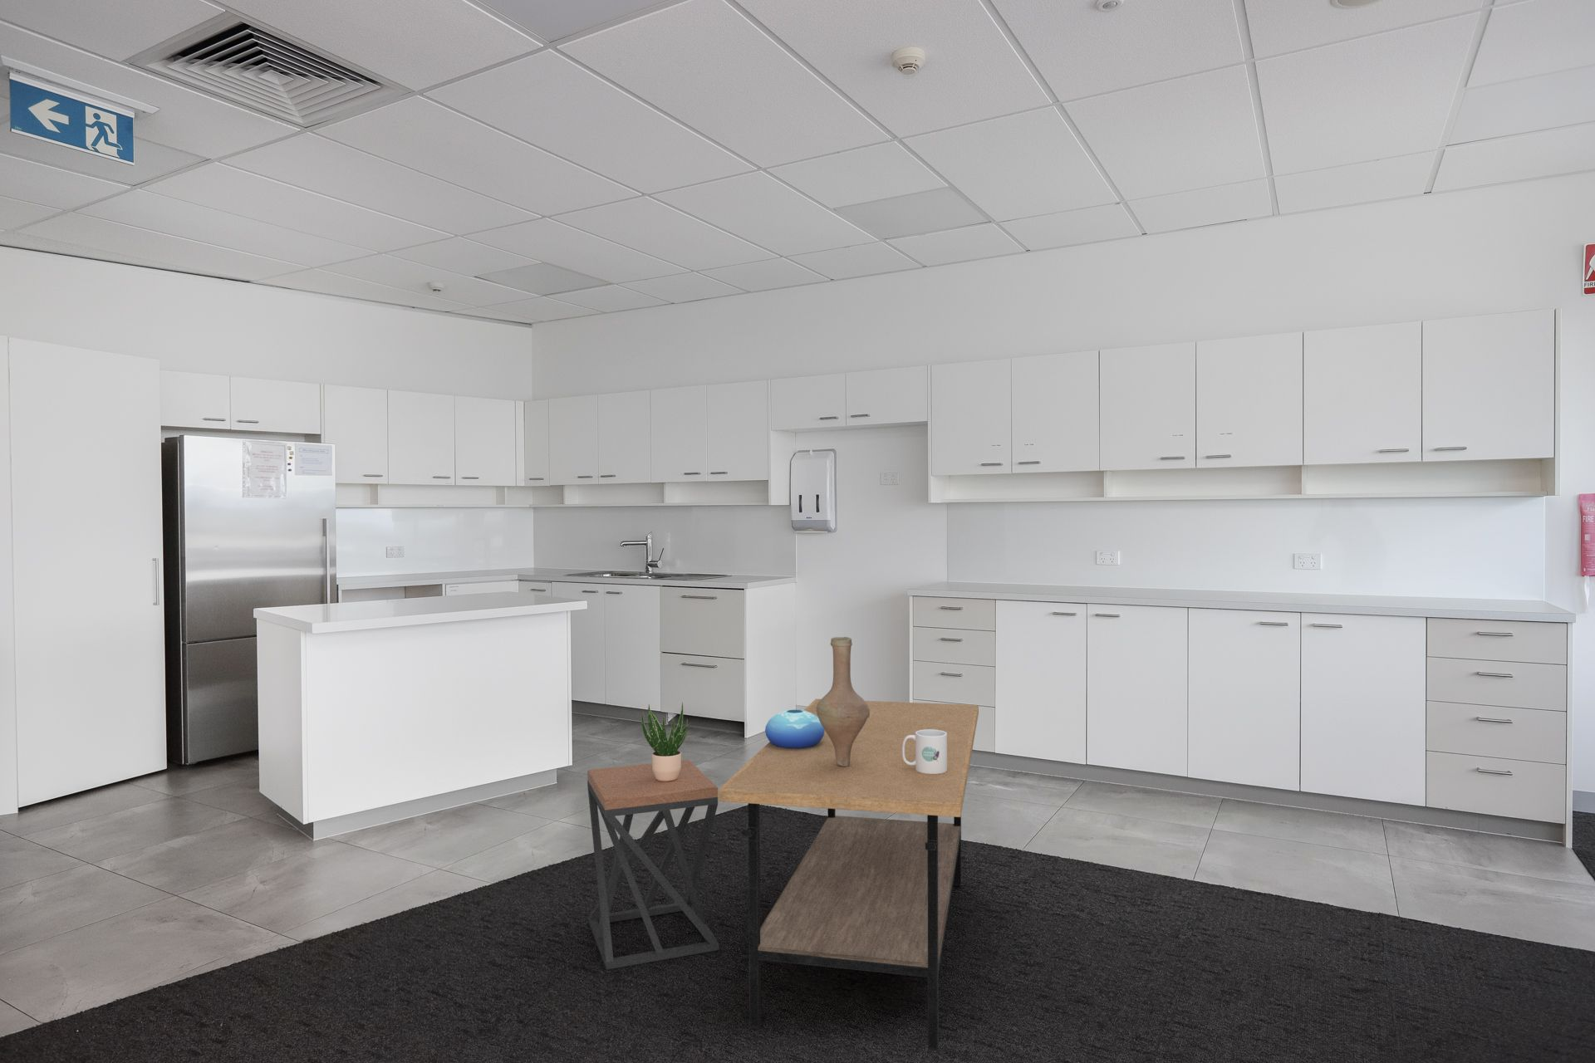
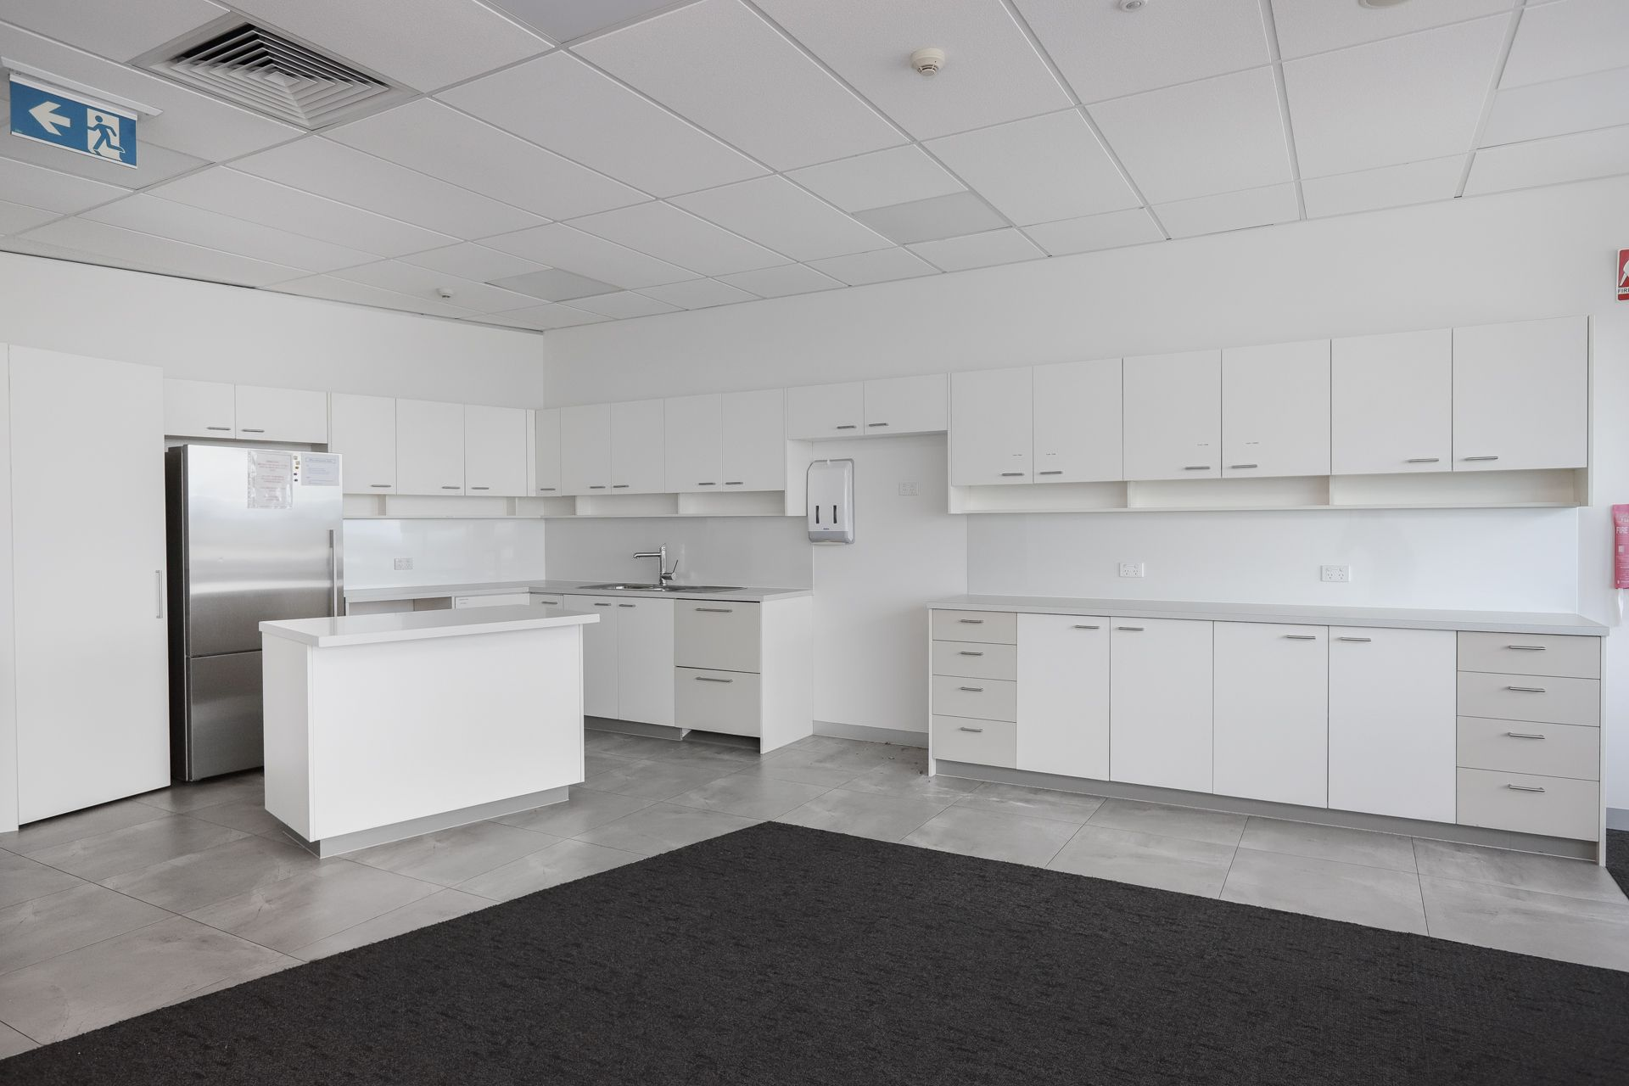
- mug (923, 750)
- stool (649, 858)
- potted plant (663, 738)
- bowl (794, 726)
- coffee table (872, 842)
- vase (843, 700)
